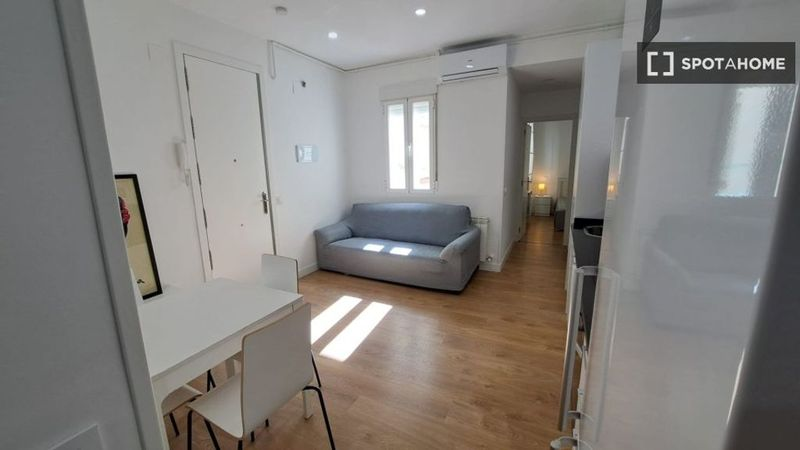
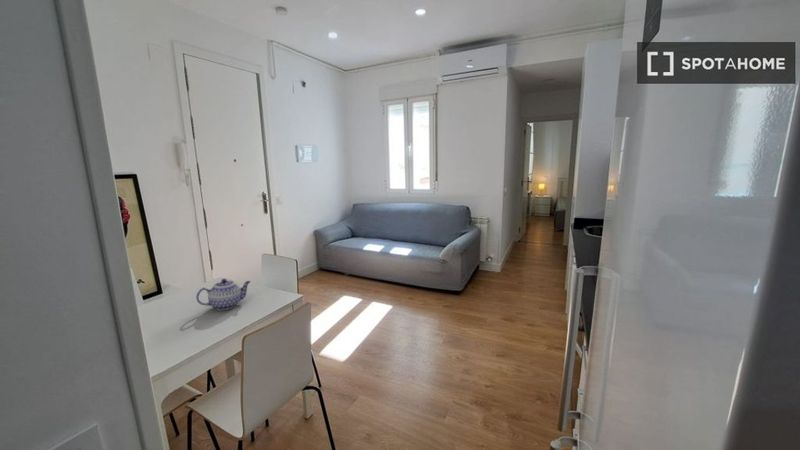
+ teapot (225, 292)
